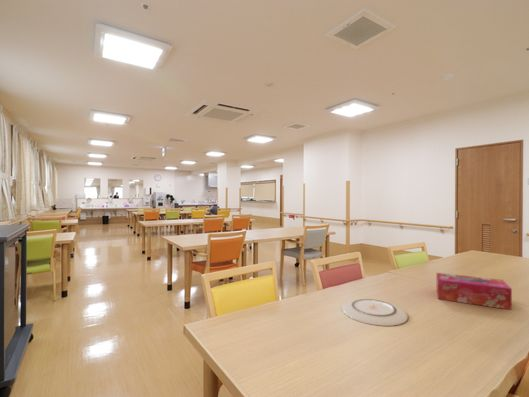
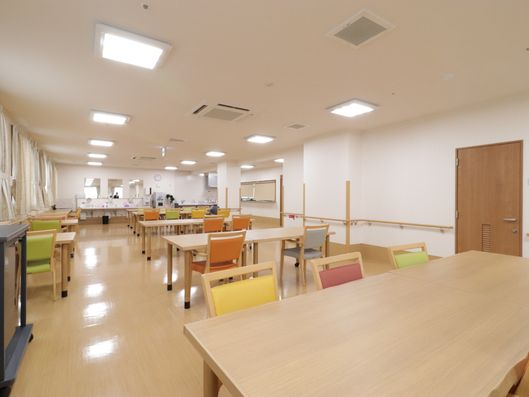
- tissue box (470, 289)
- plate (373, 309)
